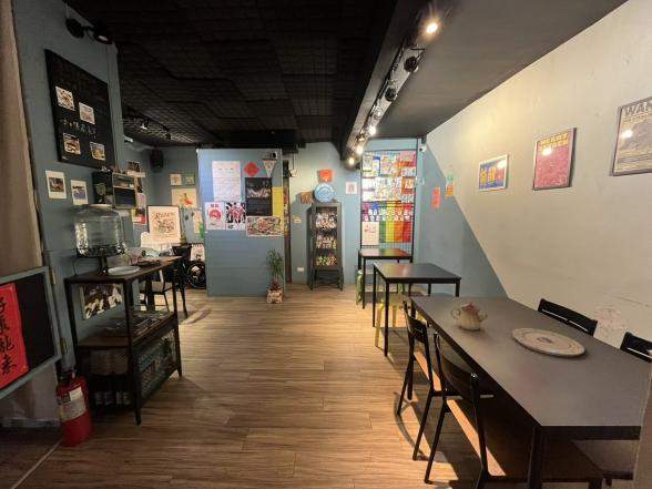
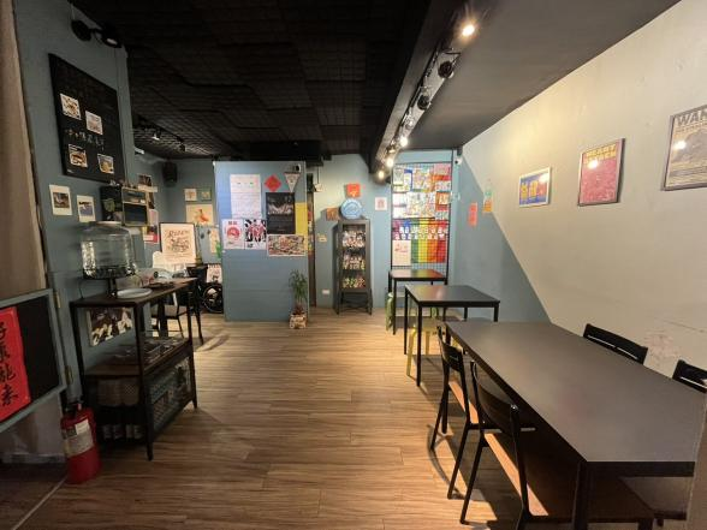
- plate (546, 342)
- teapot (468, 313)
